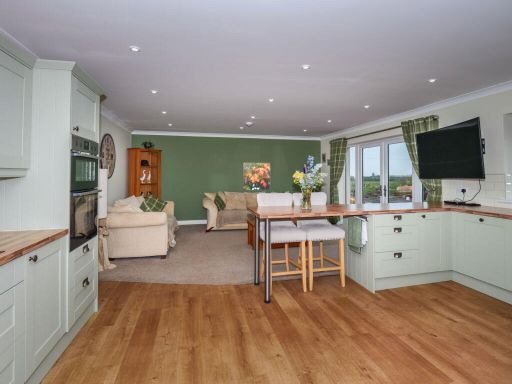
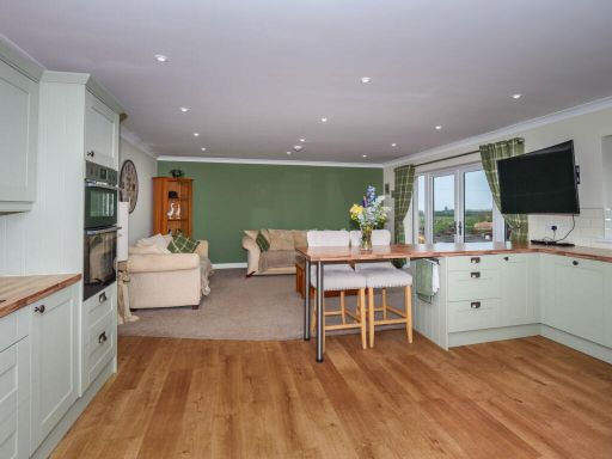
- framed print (256, 176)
